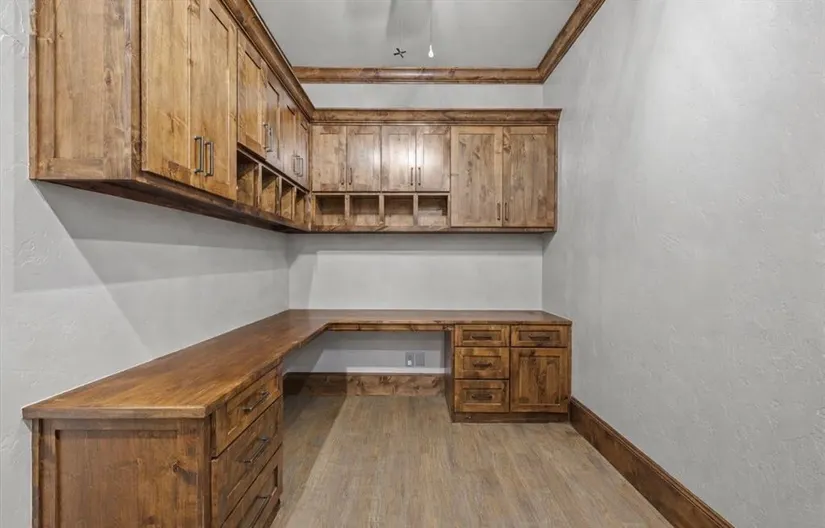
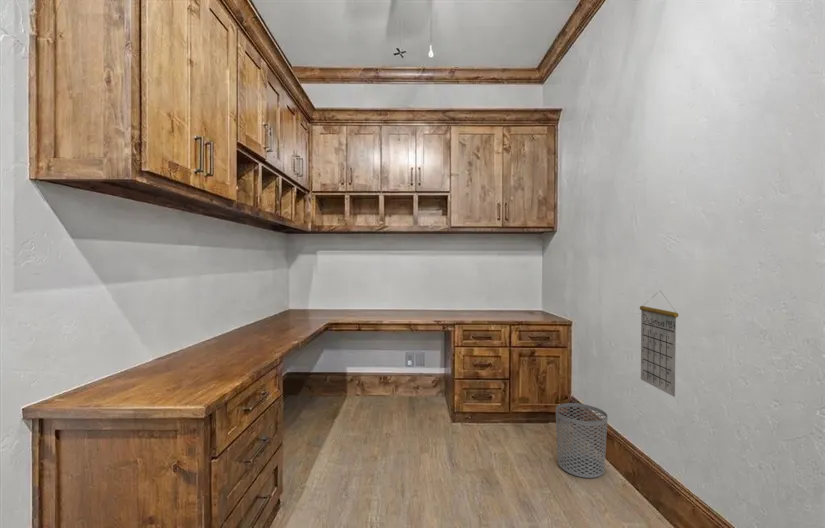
+ waste bin (581, 439)
+ calendar (657, 339)
